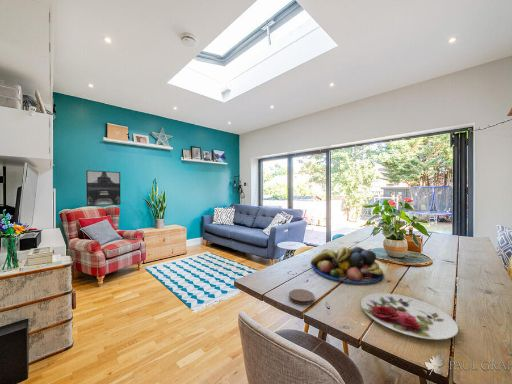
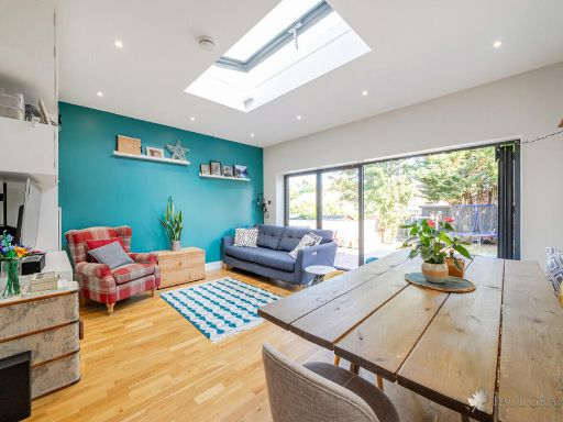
- fruit bowl (345, 258)
- coaster (301, 296)
- plate (404, 311)
- wall art (104, 188)
